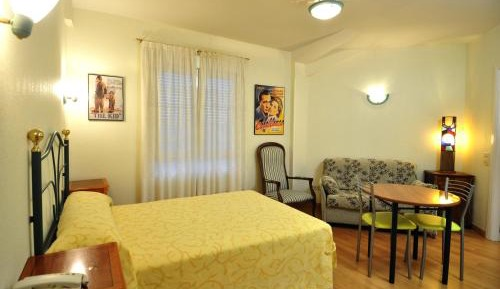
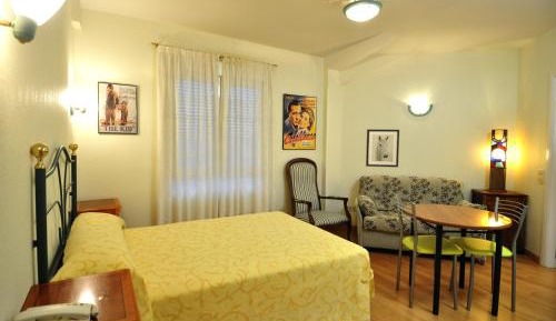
+ wall art (381, 148)
